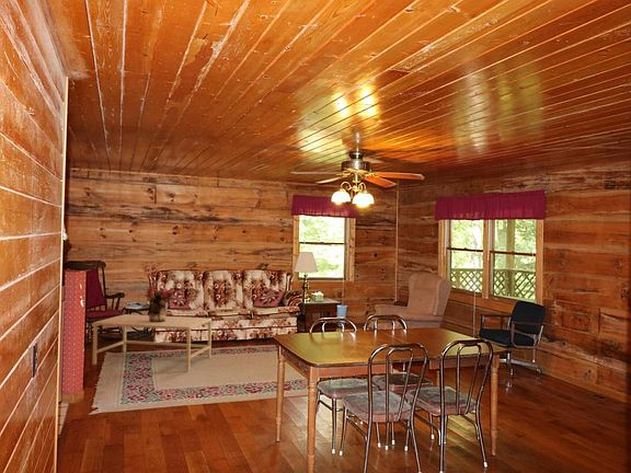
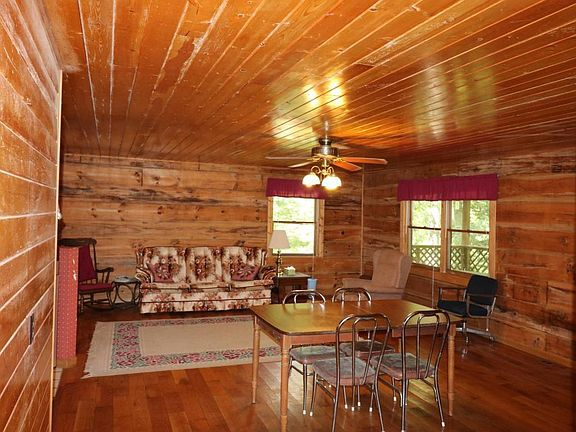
- bouquet (159, 303)
- coffee table (153, 342)
